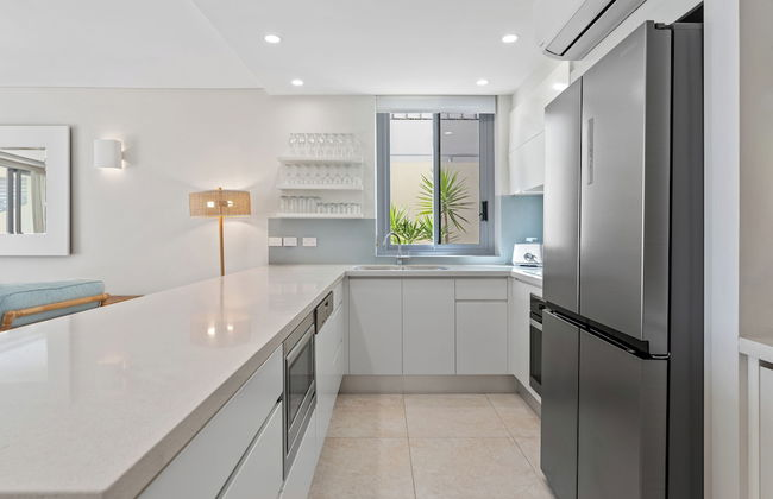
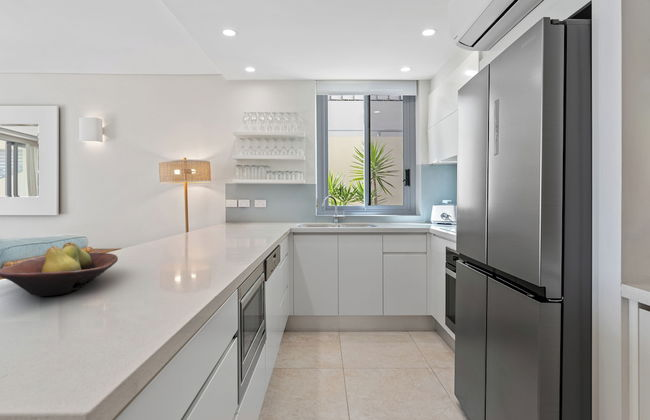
+ fruit bowl (65, 264)
